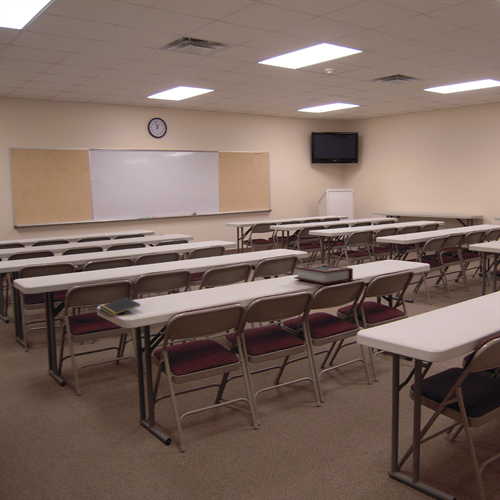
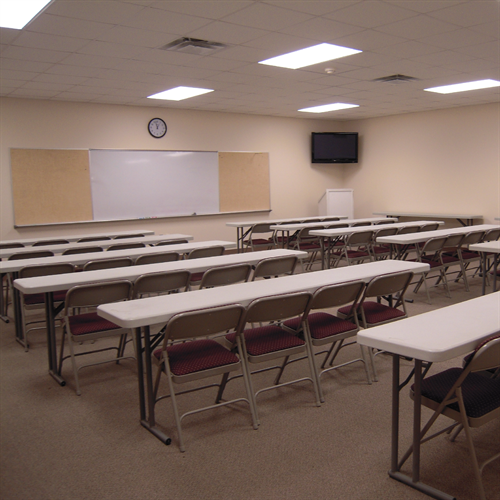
- notepad (119, 306)
- book (323, 272)
